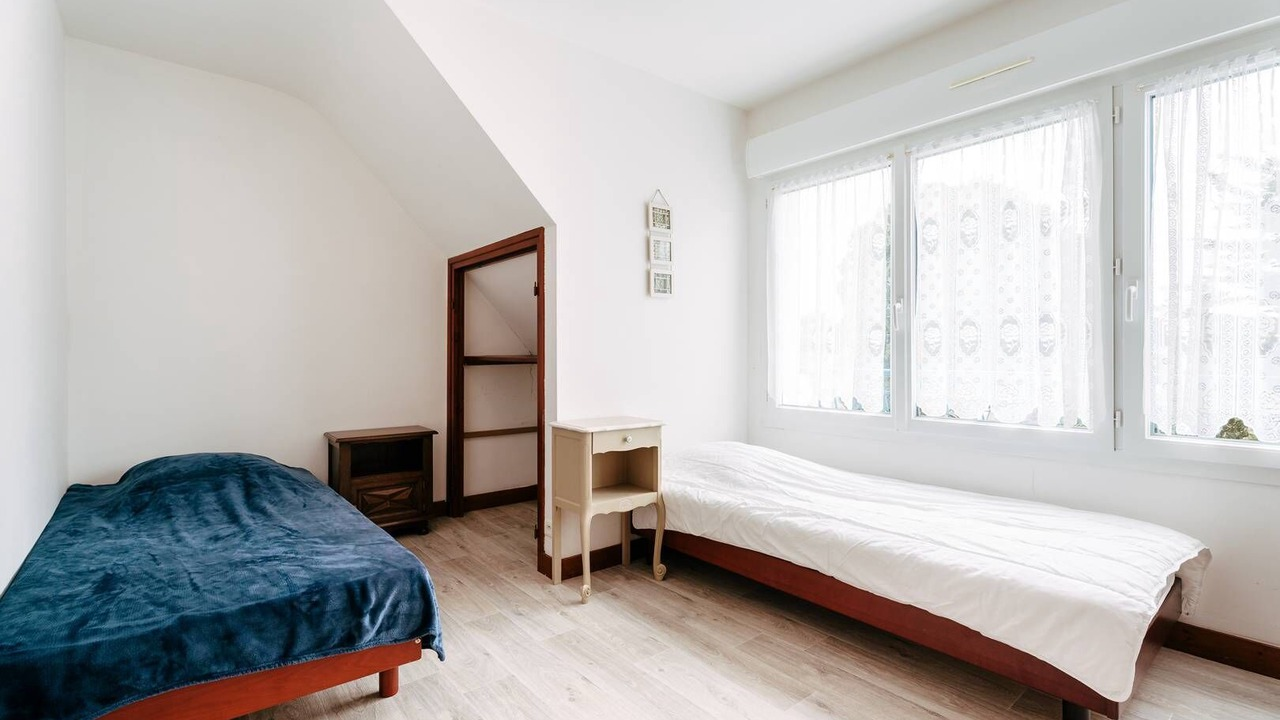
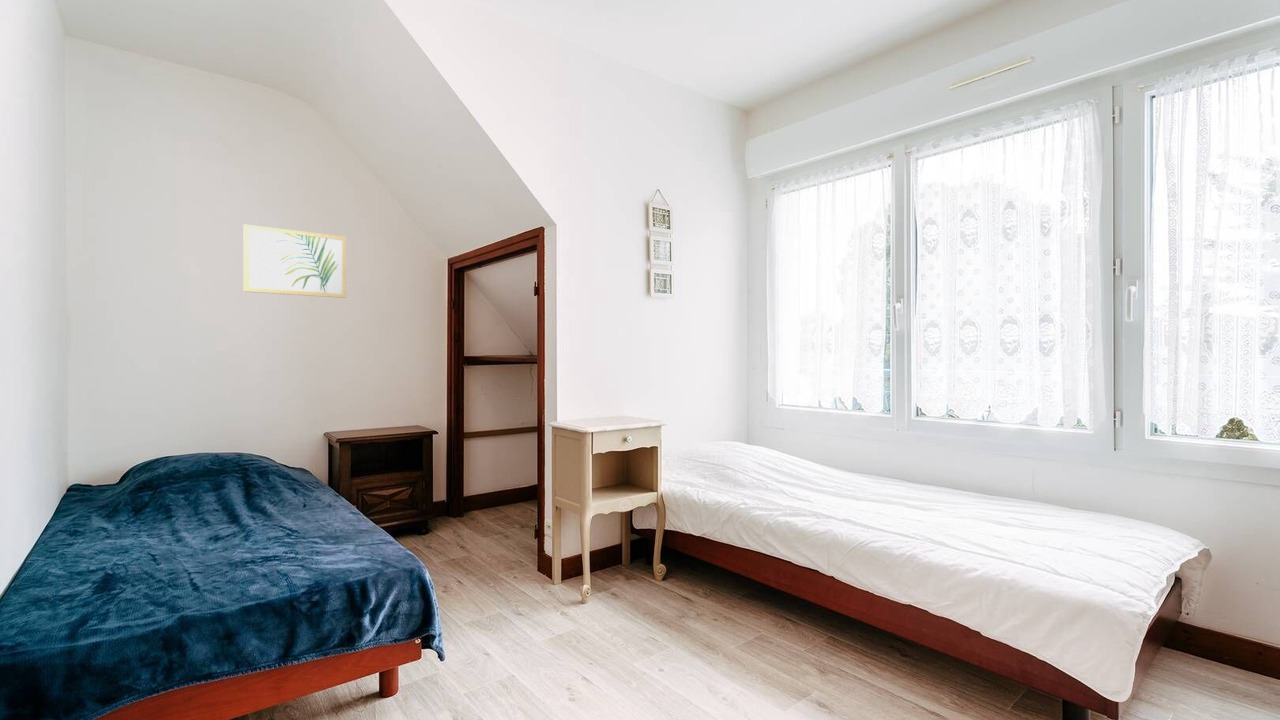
+ wall art (297, 263)
